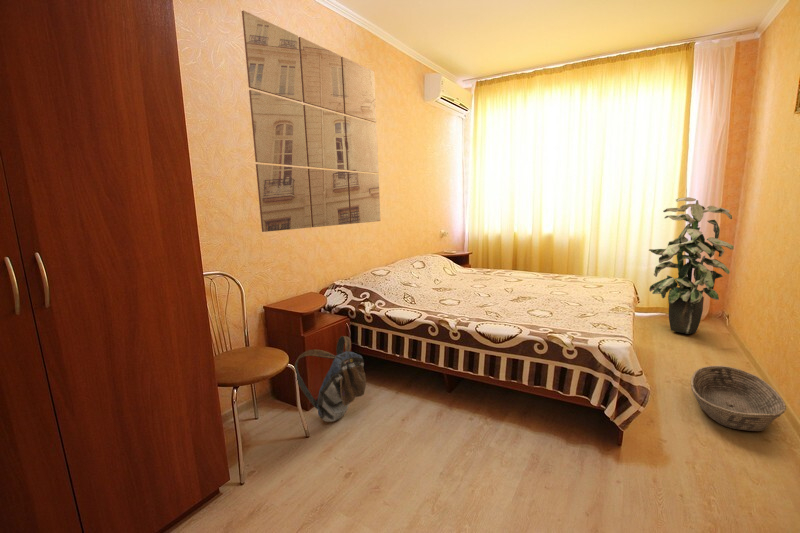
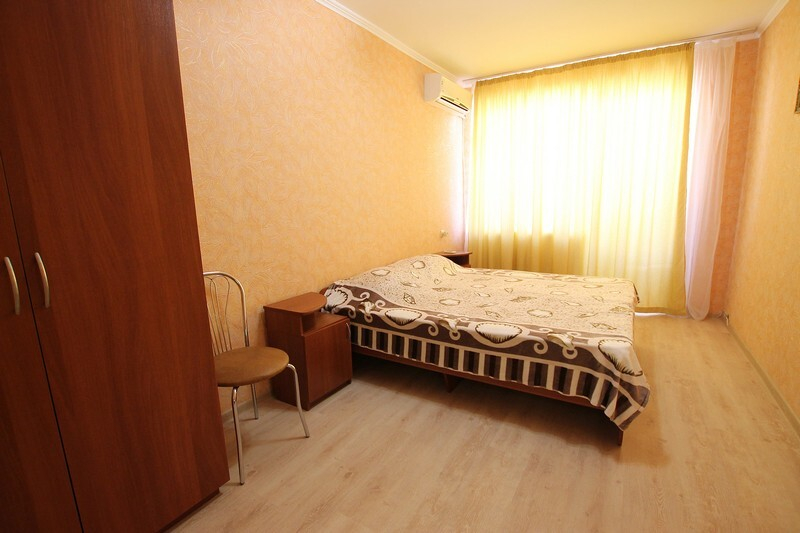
- backpack (336, 380)
- indoor plant (686, 265)
- basket (733, 398)
- wall art (326, 139)
